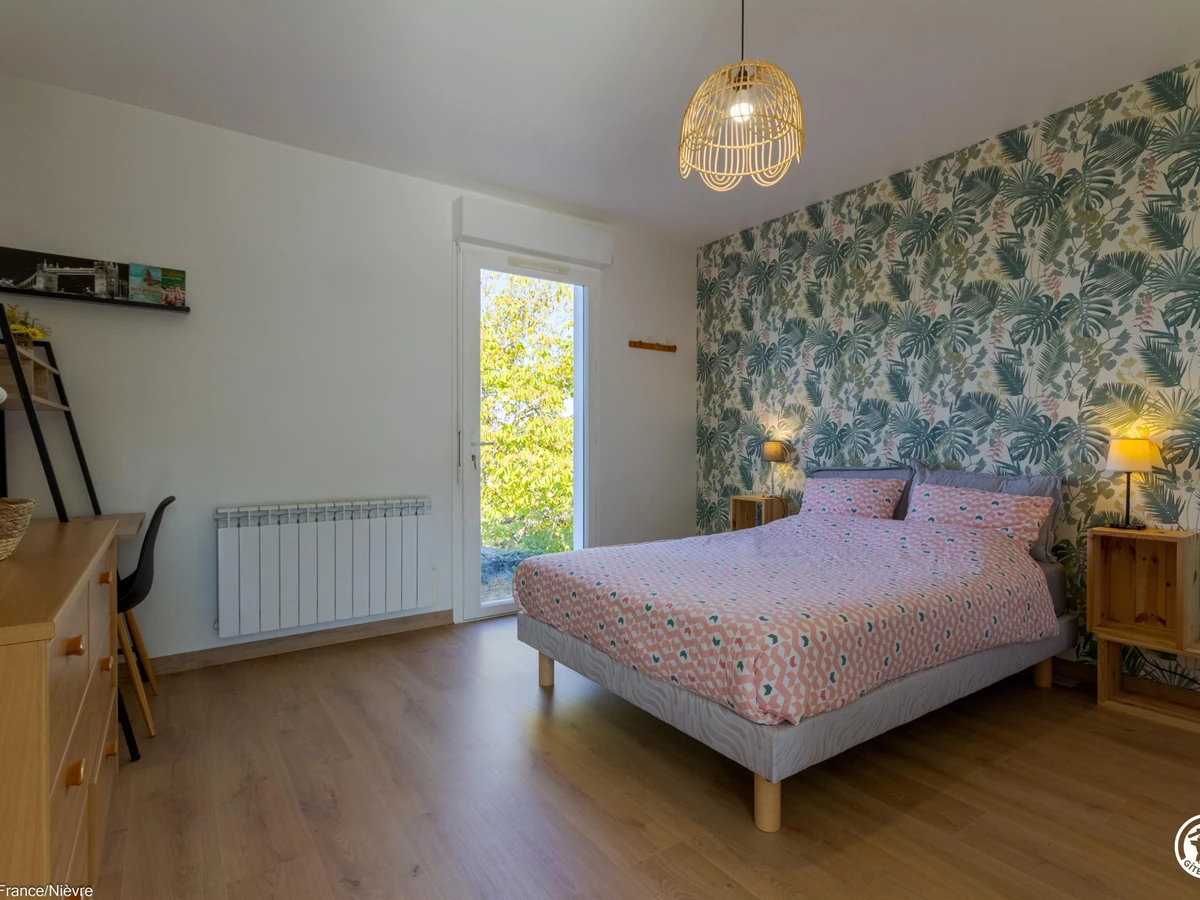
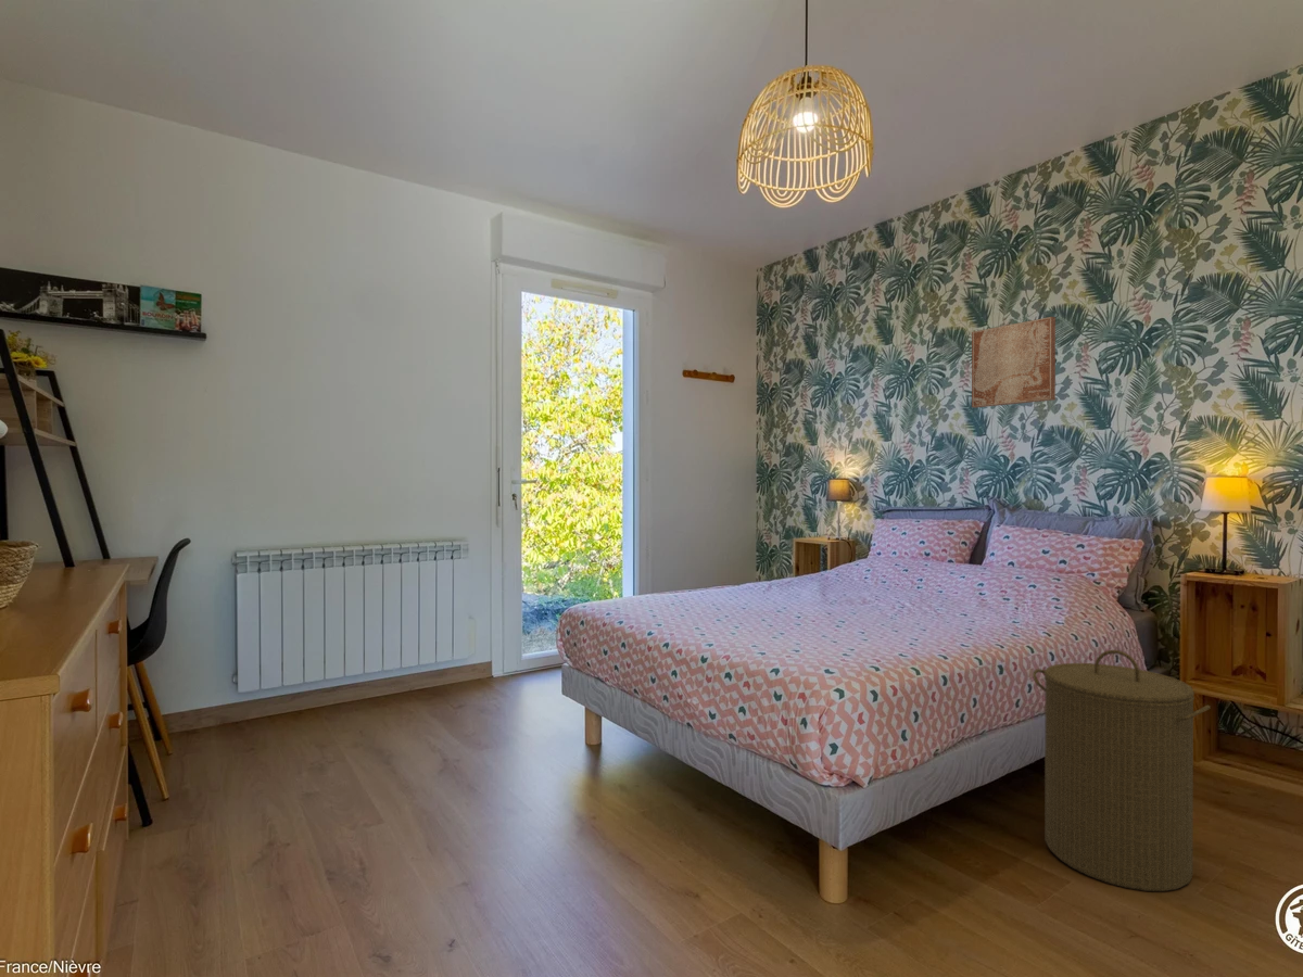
+ laundry hamper (1114, 753)
+ wall art (1011, 364)
